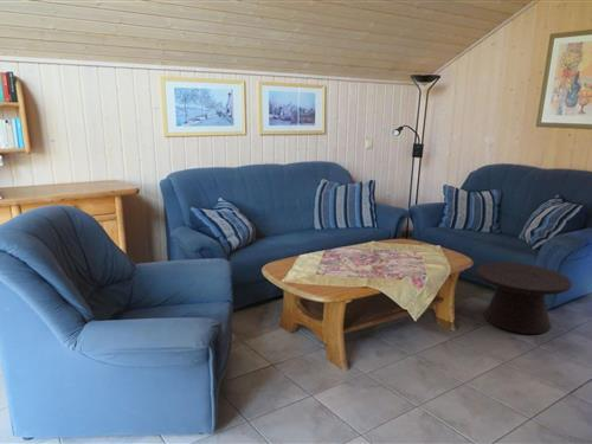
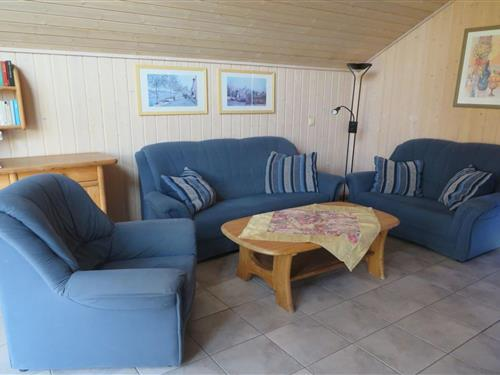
- side table (519, 297)
